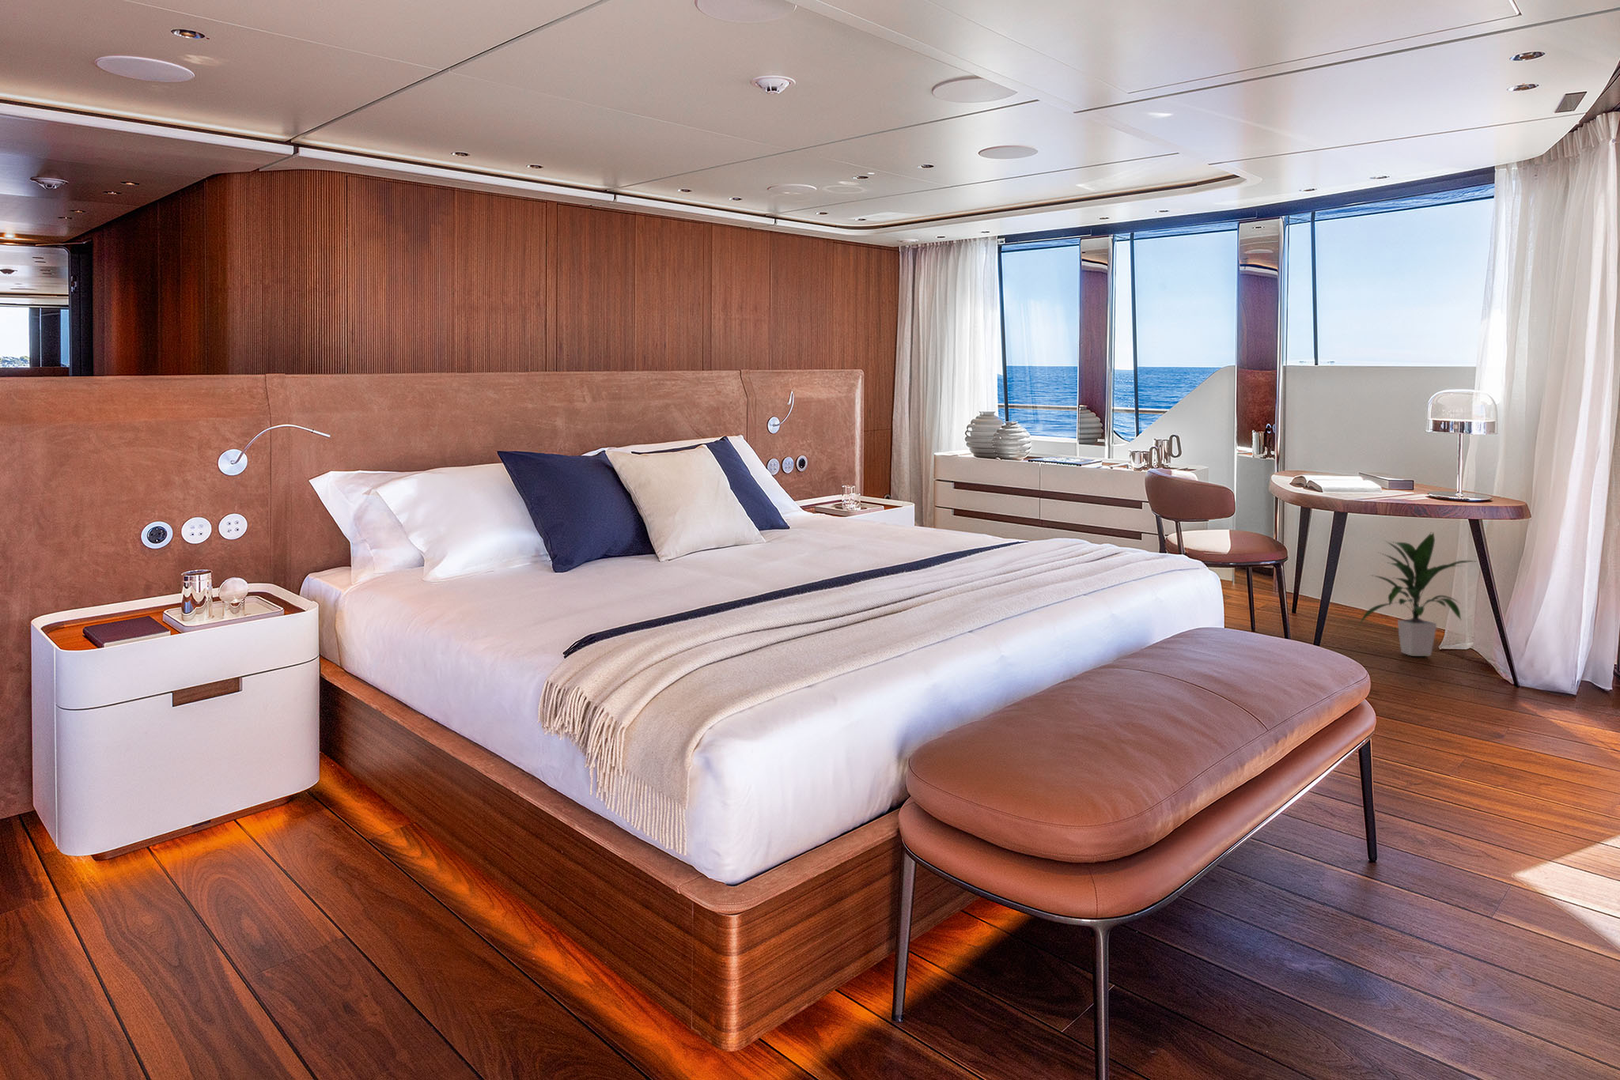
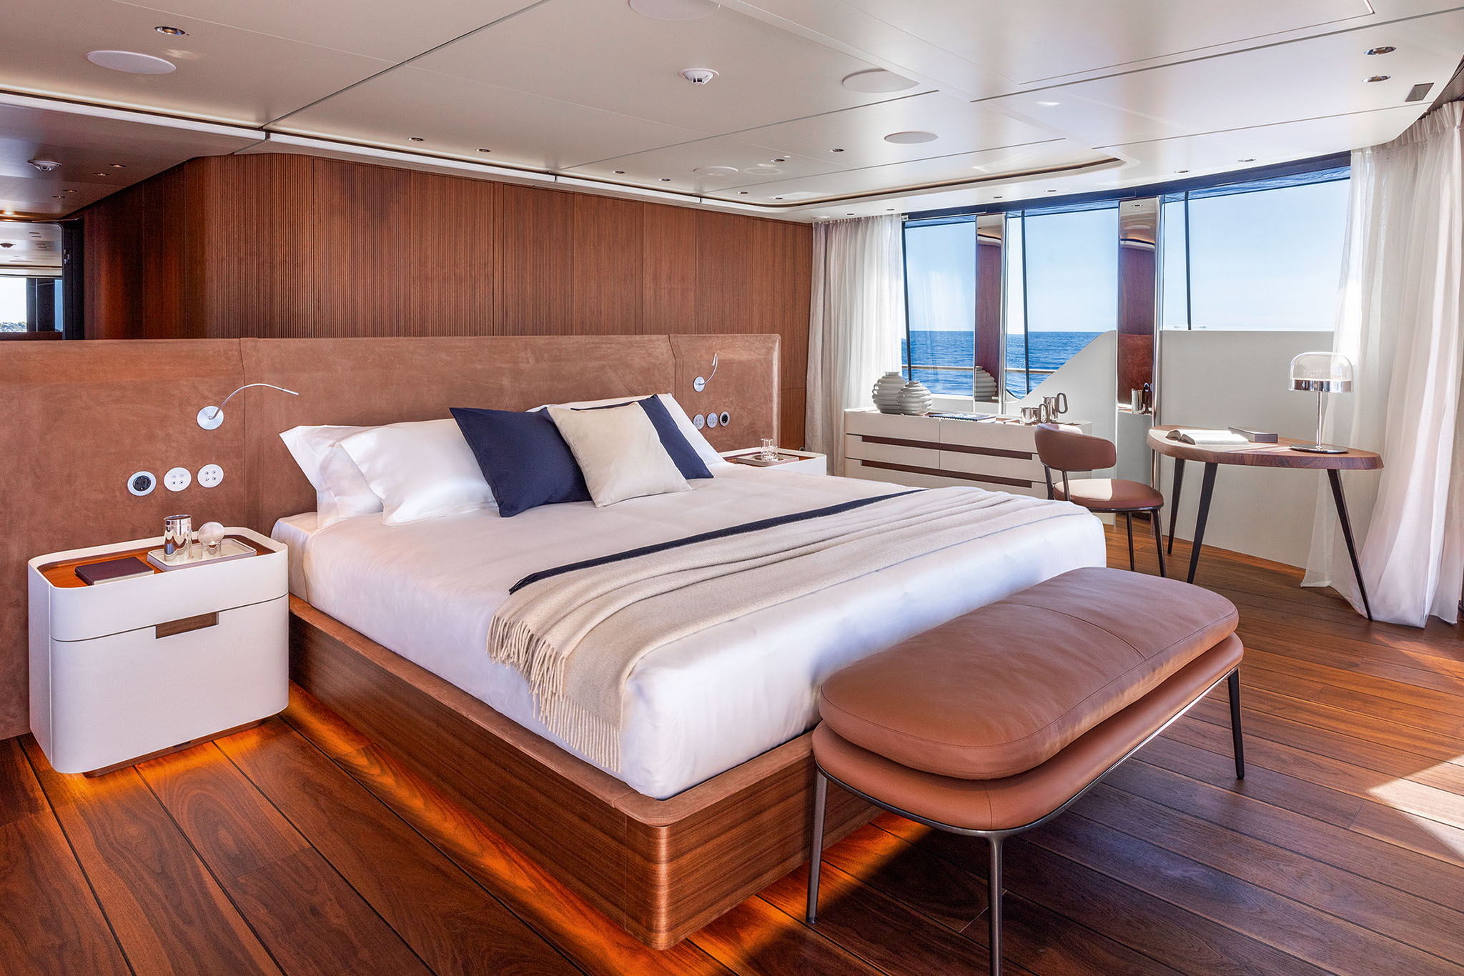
- indoor plant (1411, 592)
